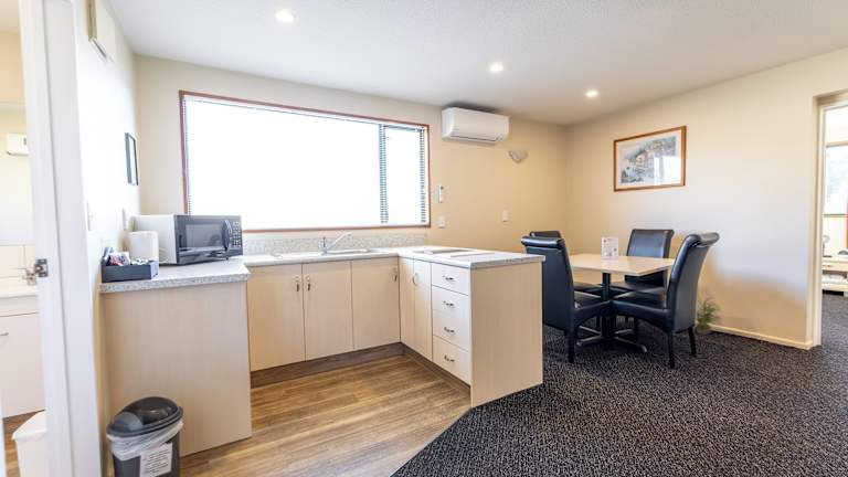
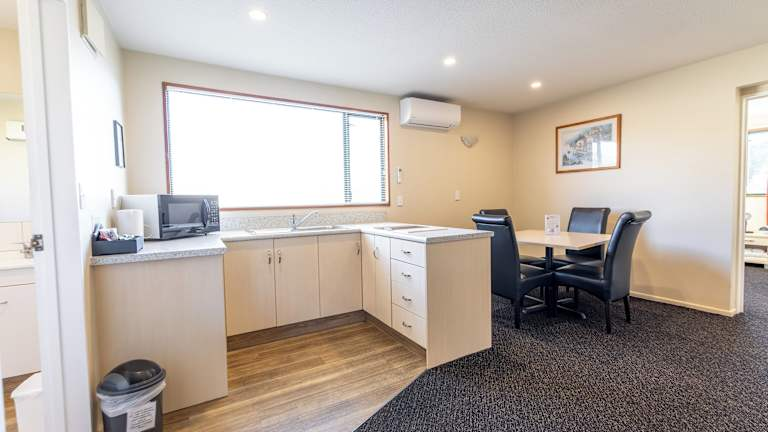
- potted plant (707, 315)
